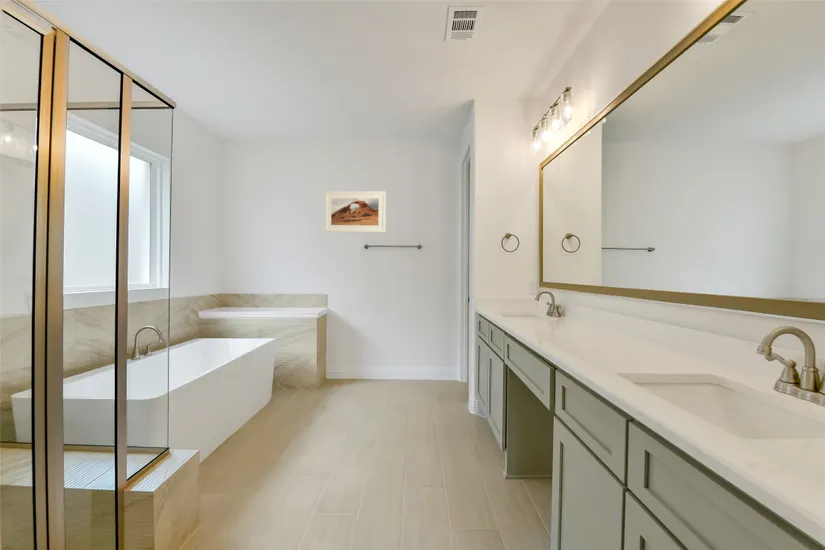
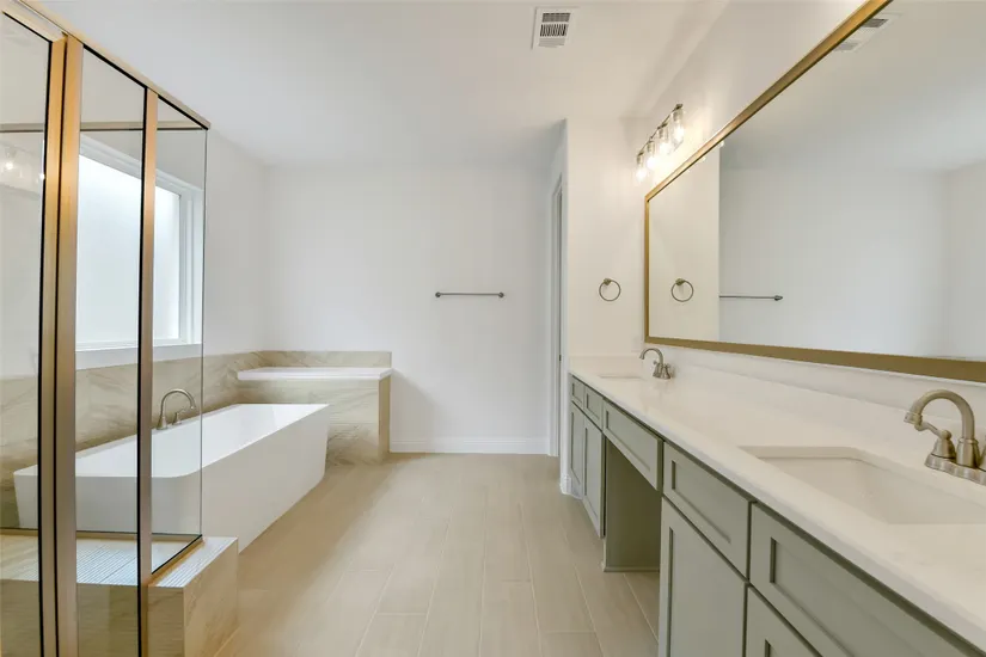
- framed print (355, 211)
